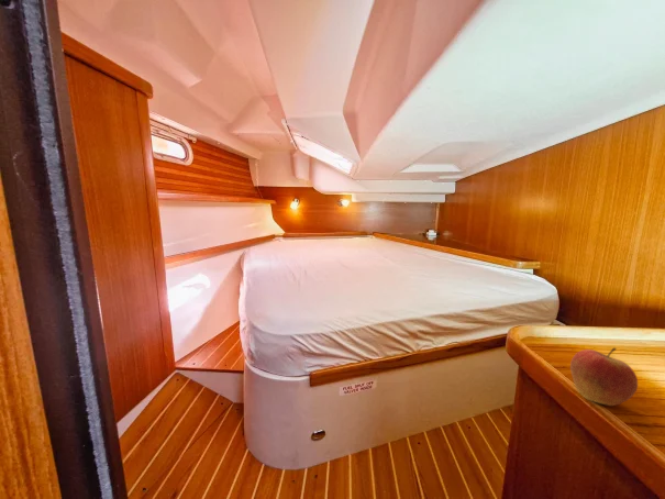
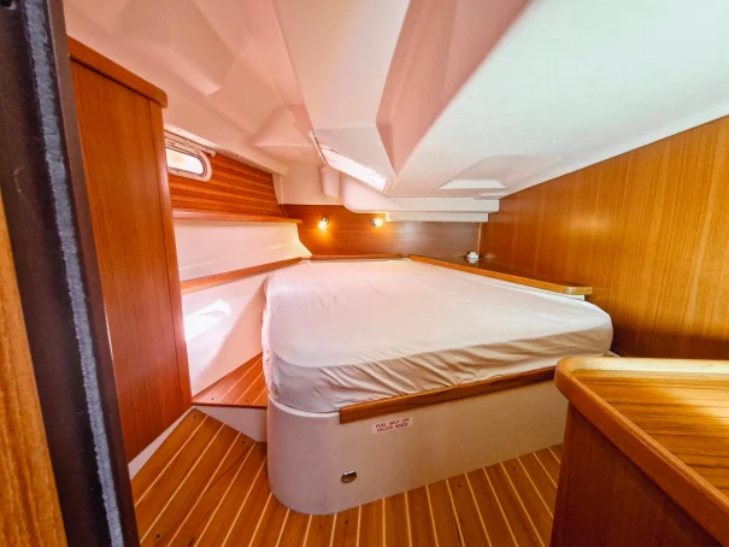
- apple (601, 373)
